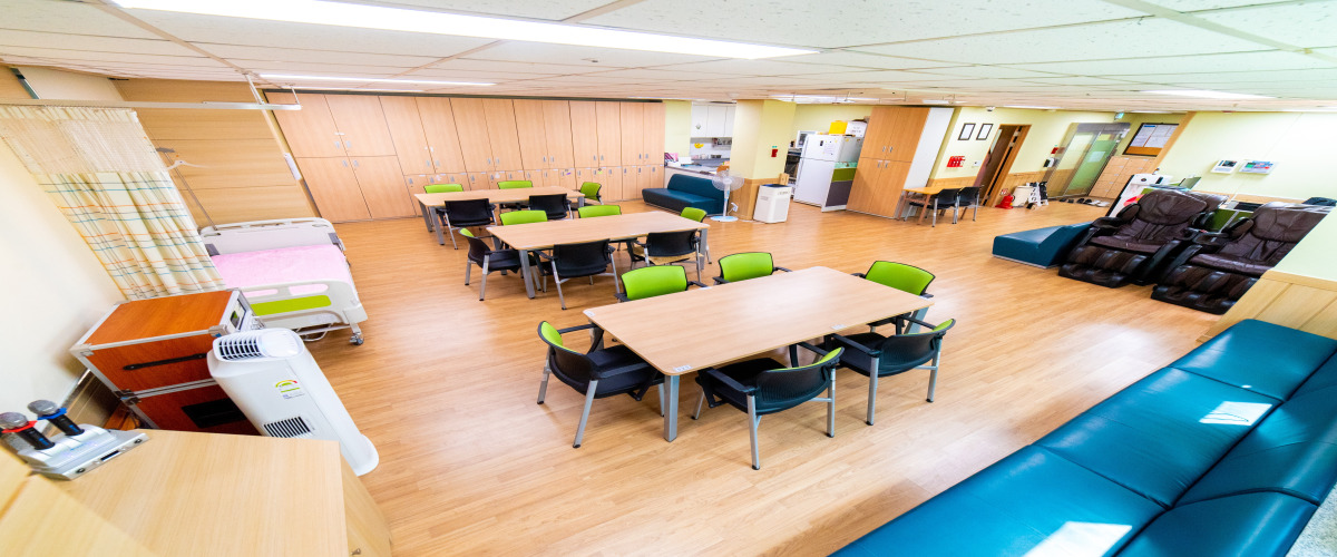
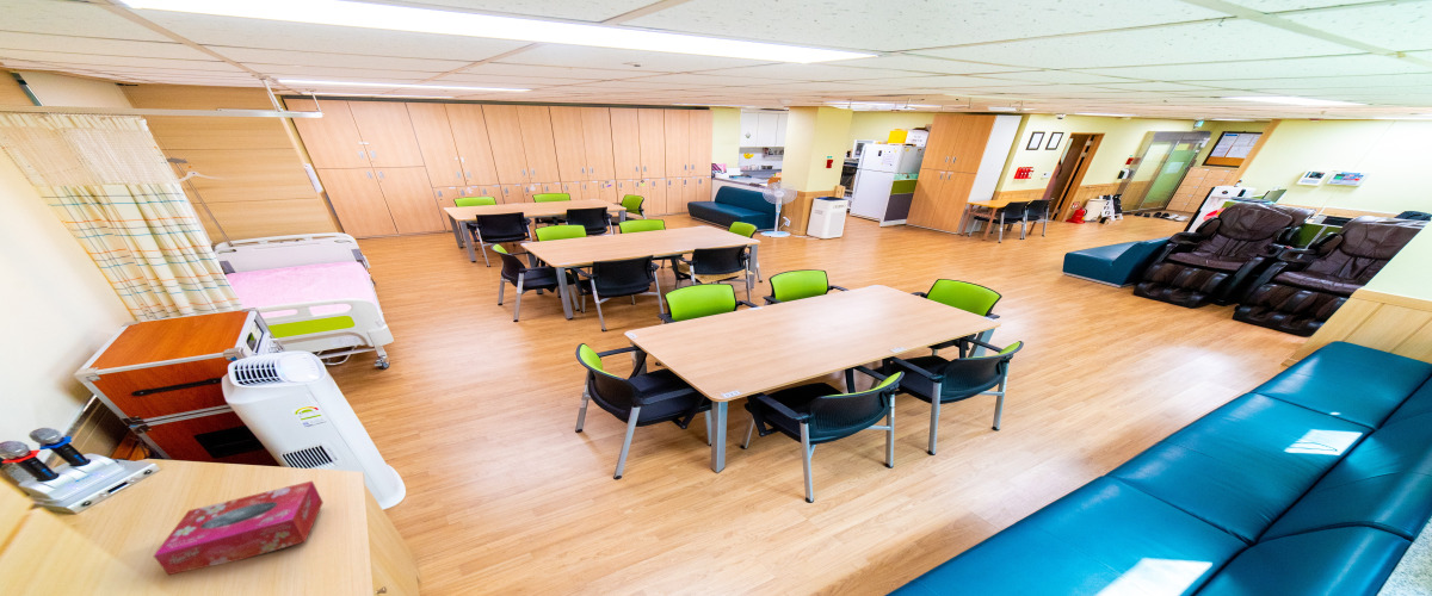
+ tissue box (247, 526)
